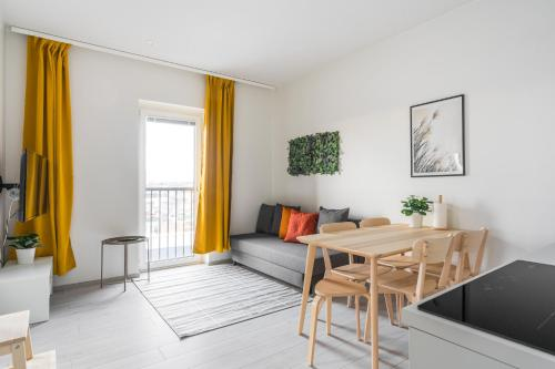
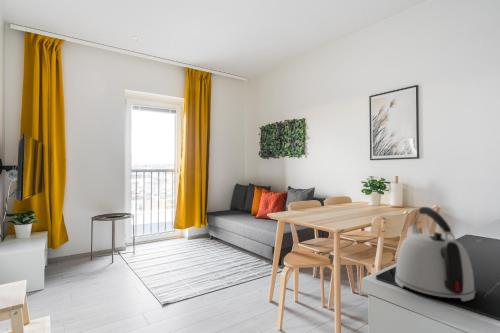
+ kettle (431, 246)
